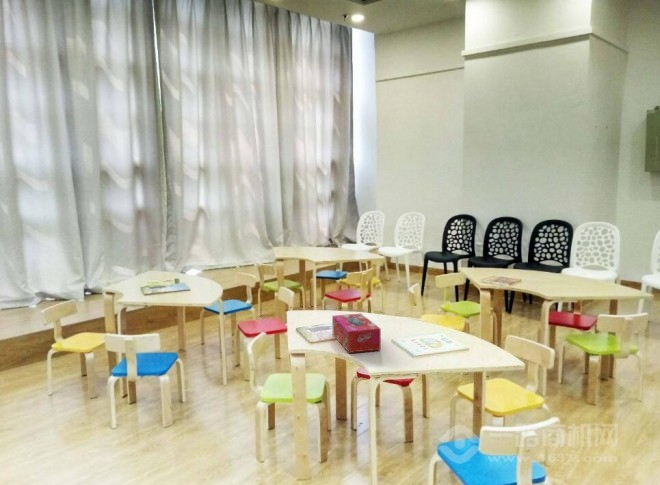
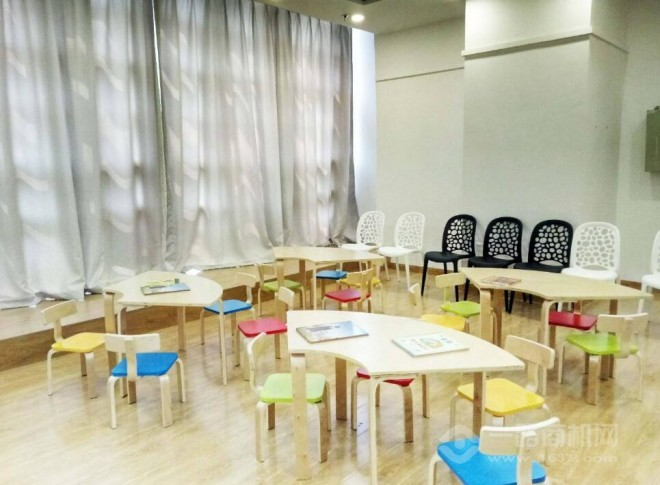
- tissue box (355, 331)
